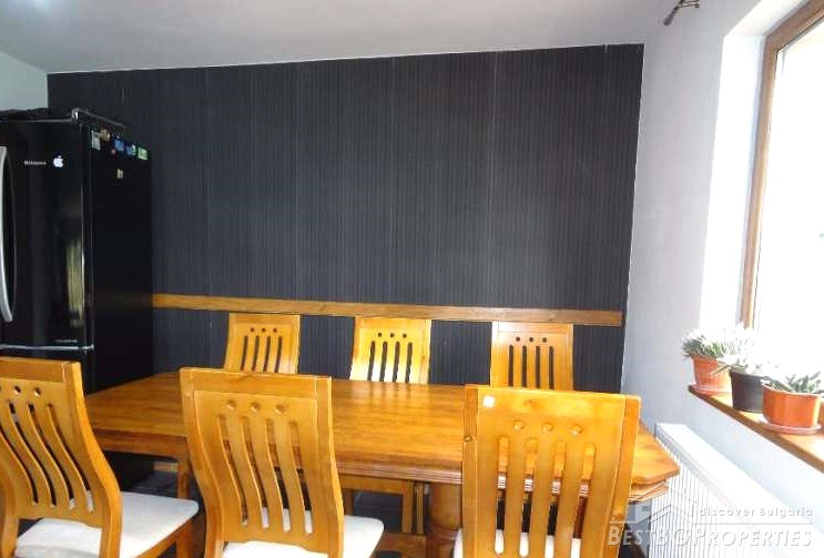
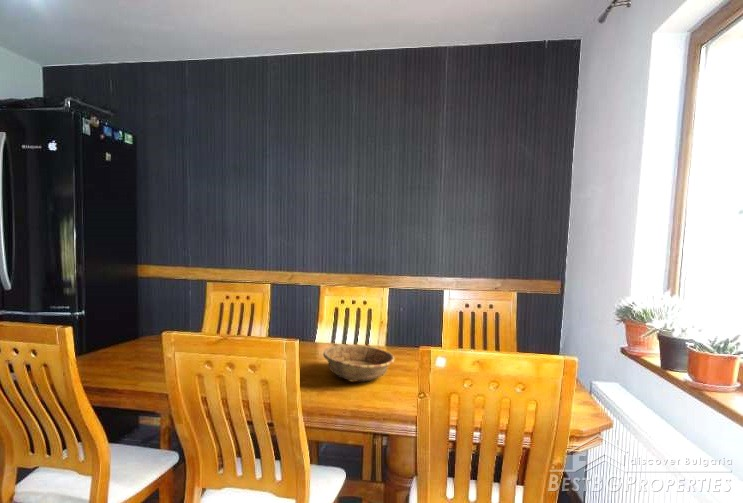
+ decorative bowl (358, 363)
